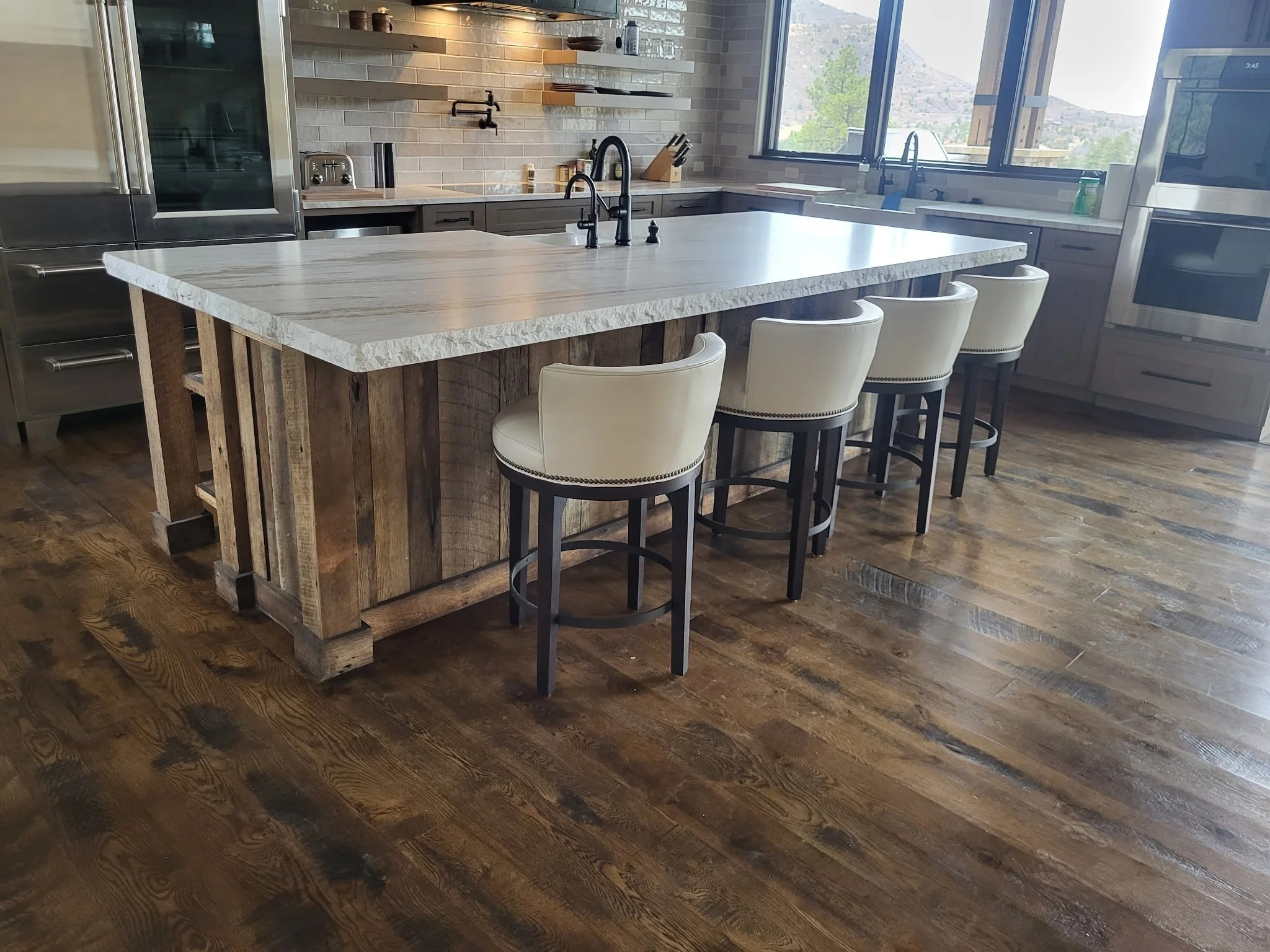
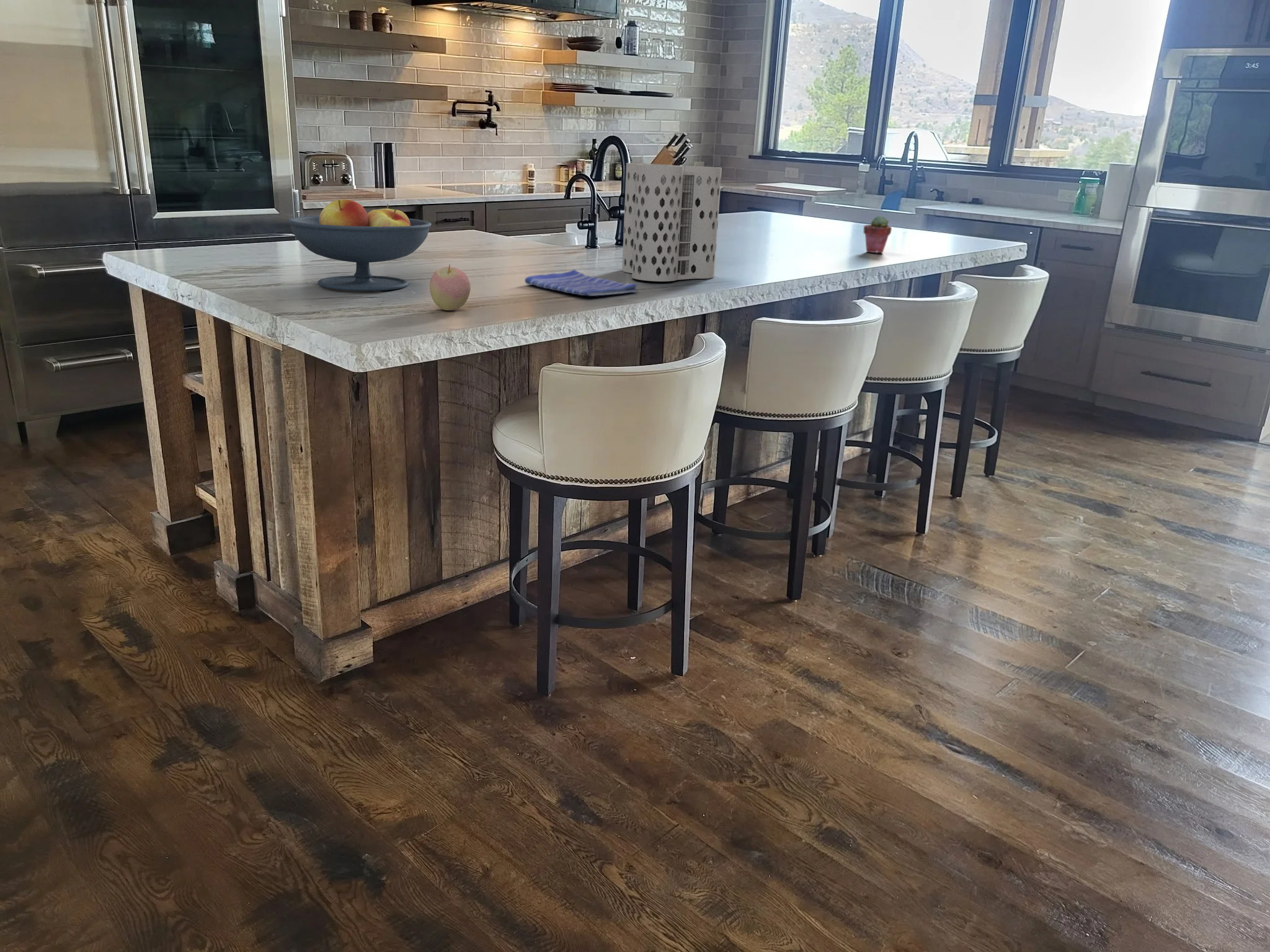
+ fruit bowl (362, 242)
+ apple (450, 286)
+ potted succulent (877, 234)
+ utensil holder (673, 221)
+ dish towel (580, 282)
